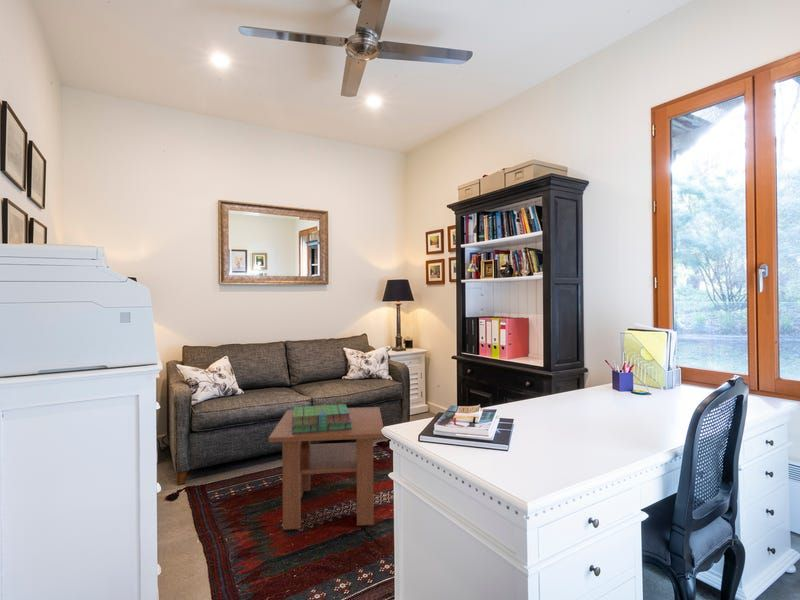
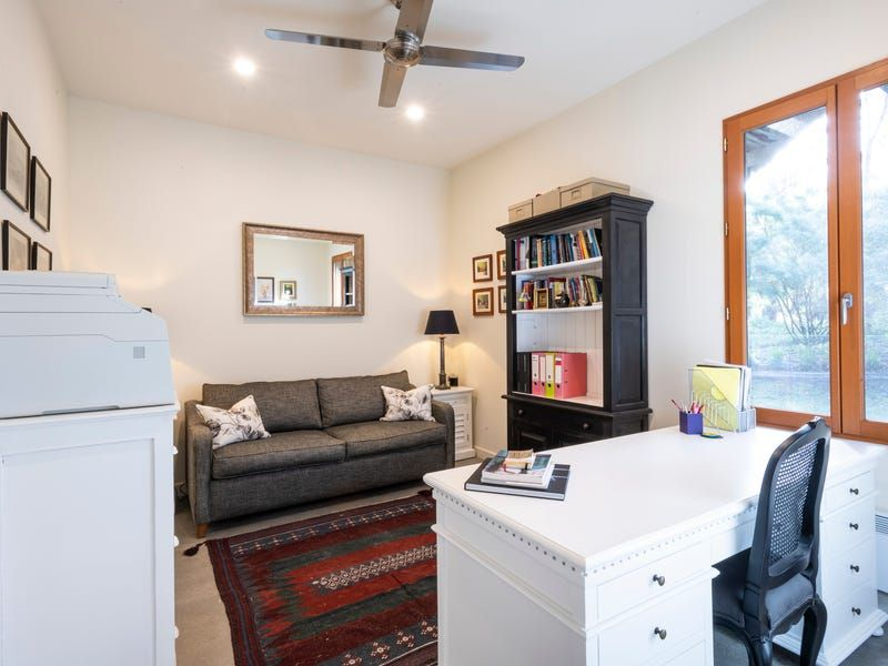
- coffee table (331, 463)
- stack of books (320, 417)
